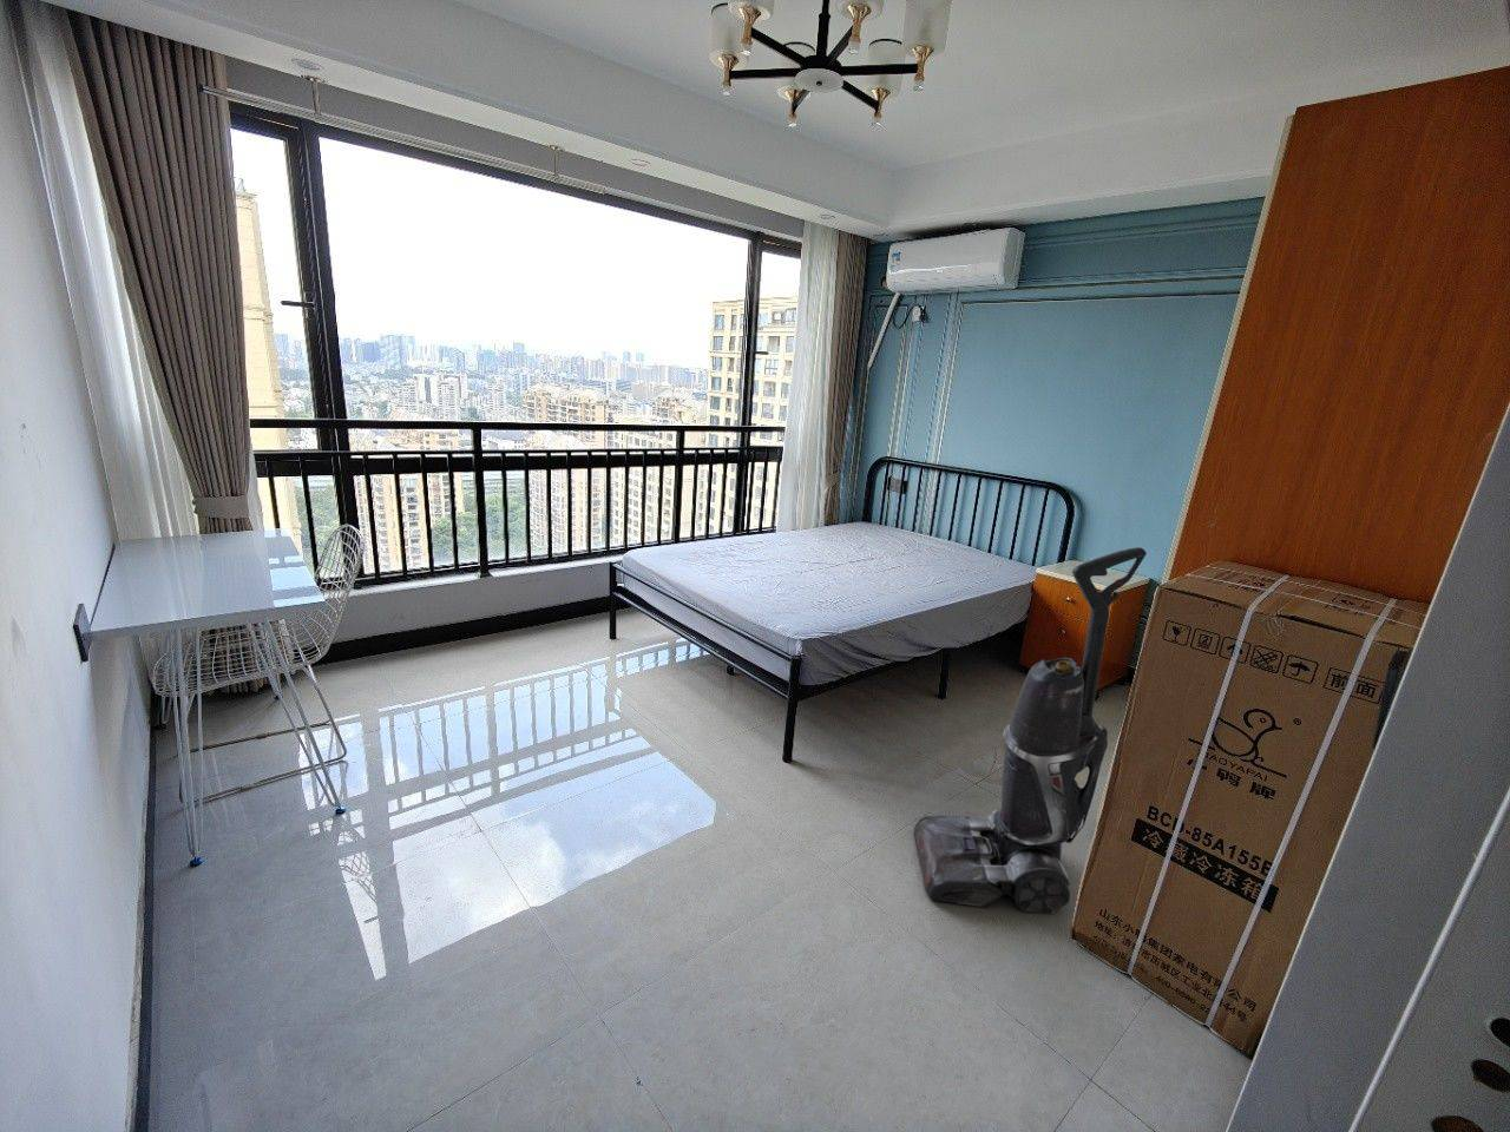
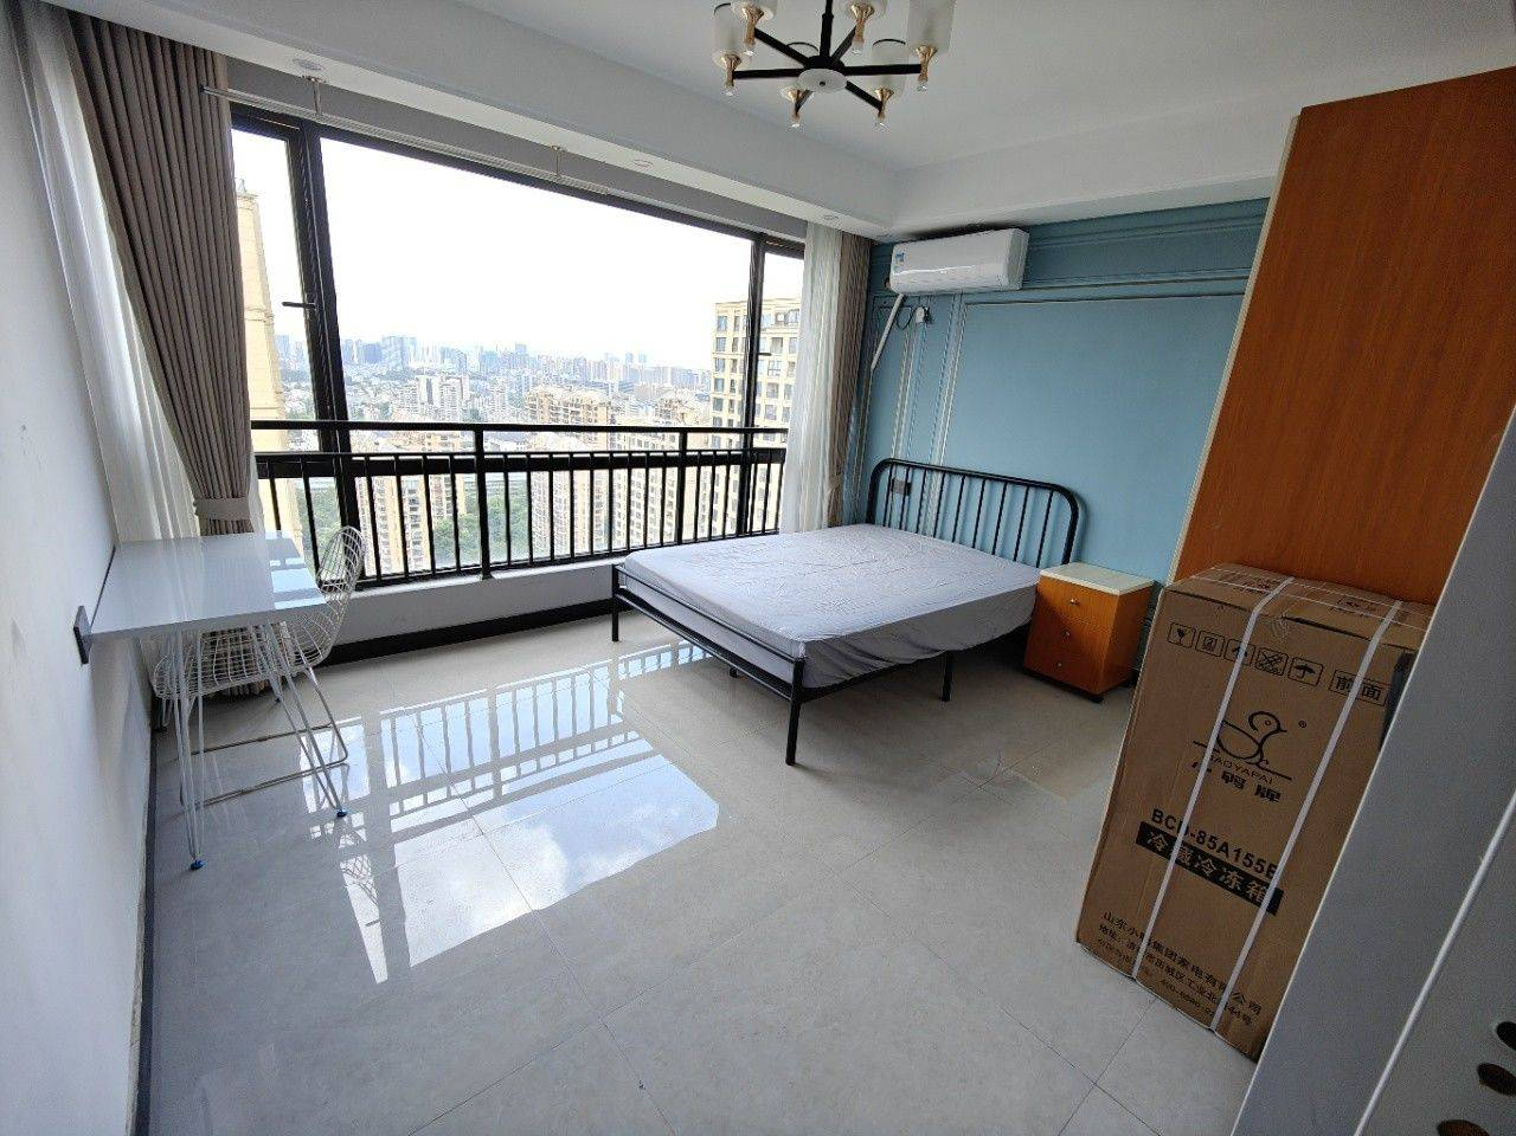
- vacuum cleaner (1024, 718)
